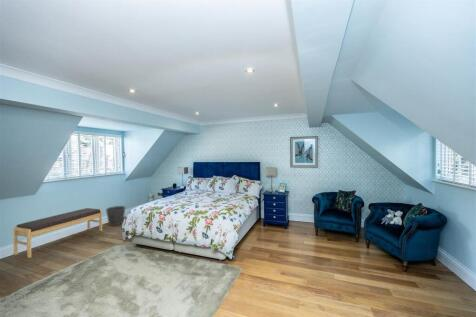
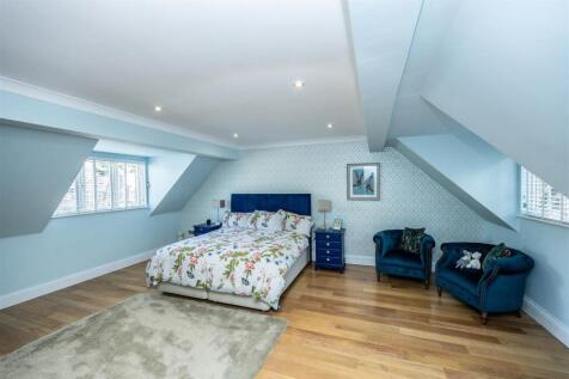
- waste bin (115, 215)
- bench (63, 227)
